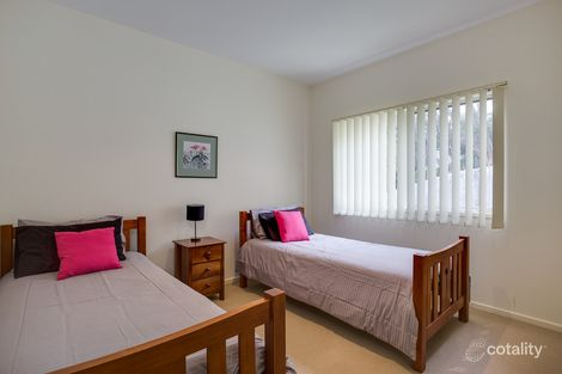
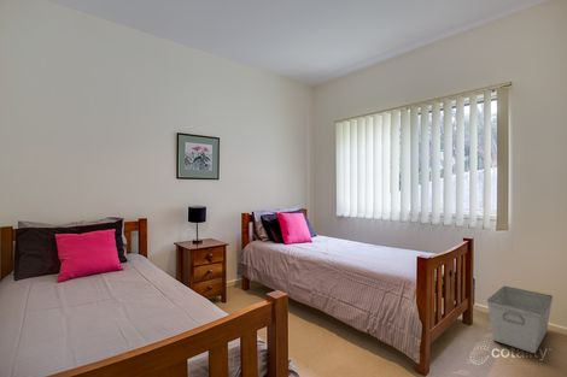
+ storage bin (520, 316)
